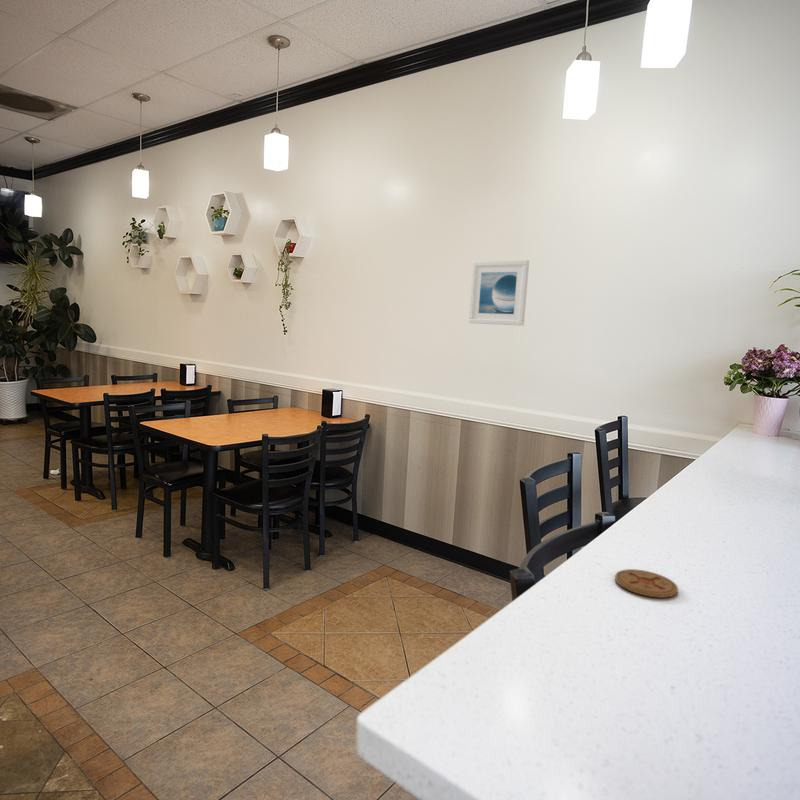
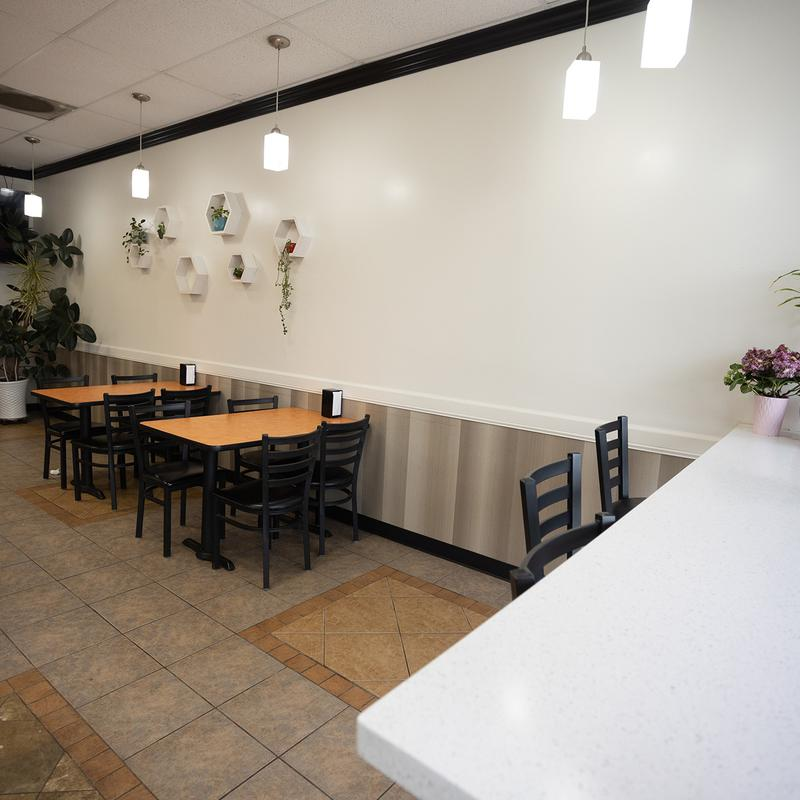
- coaster (645, 582)
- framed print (497, 293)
